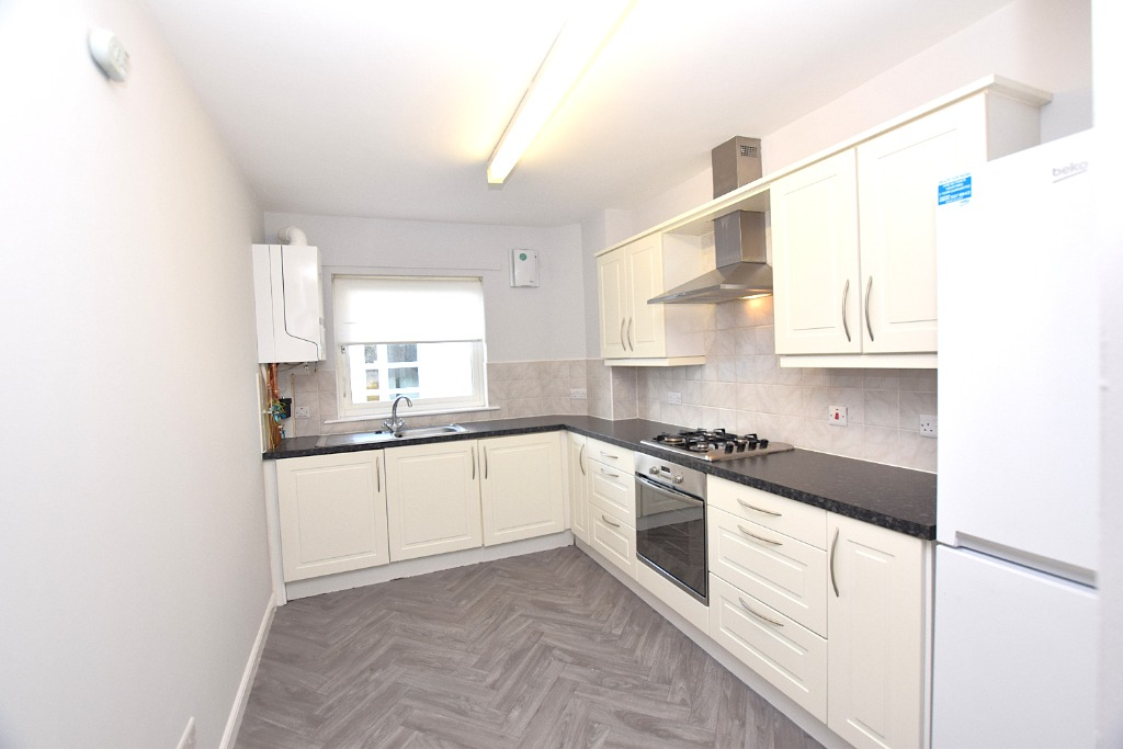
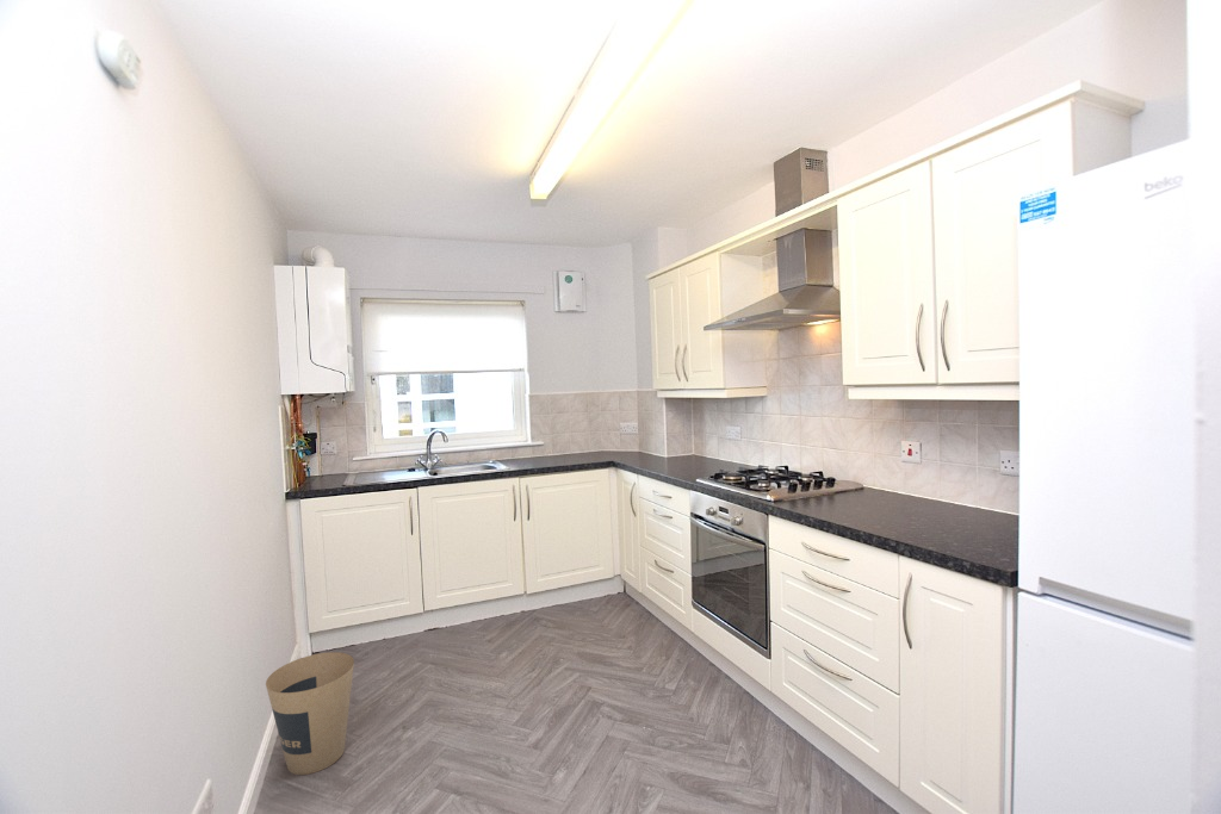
+ trash can (314, 714)
